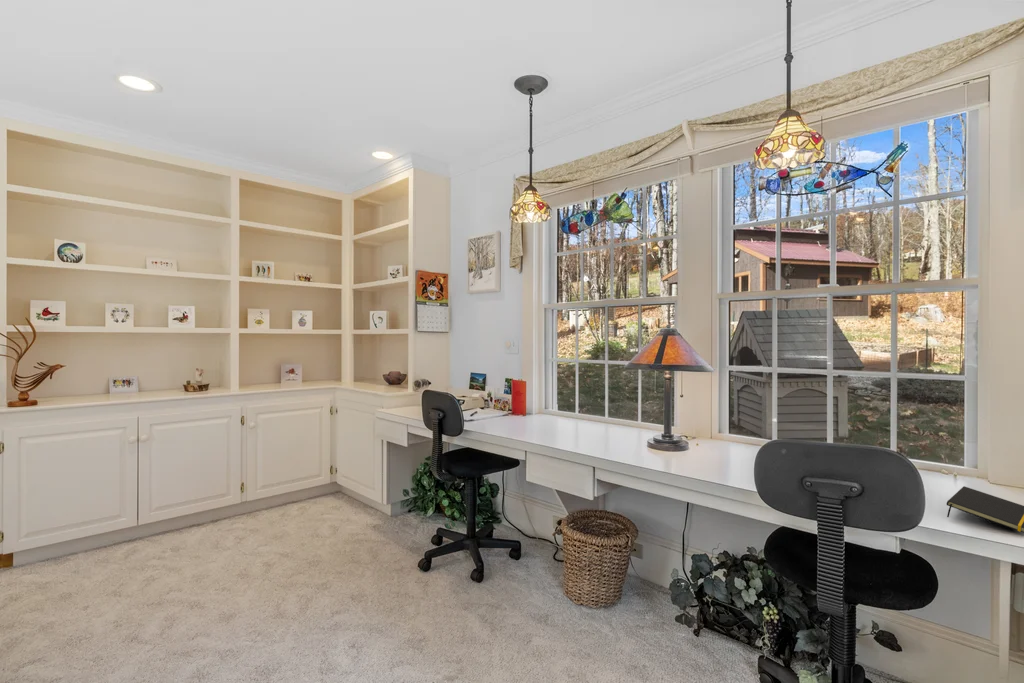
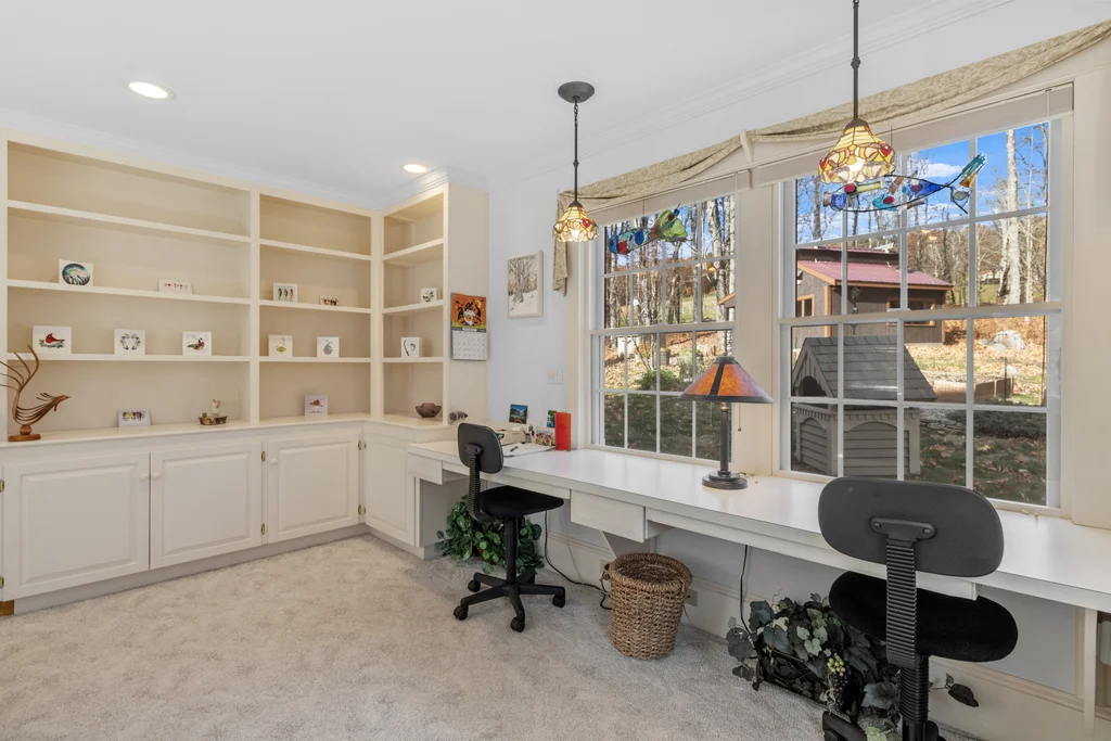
- notepad (992, 507)
